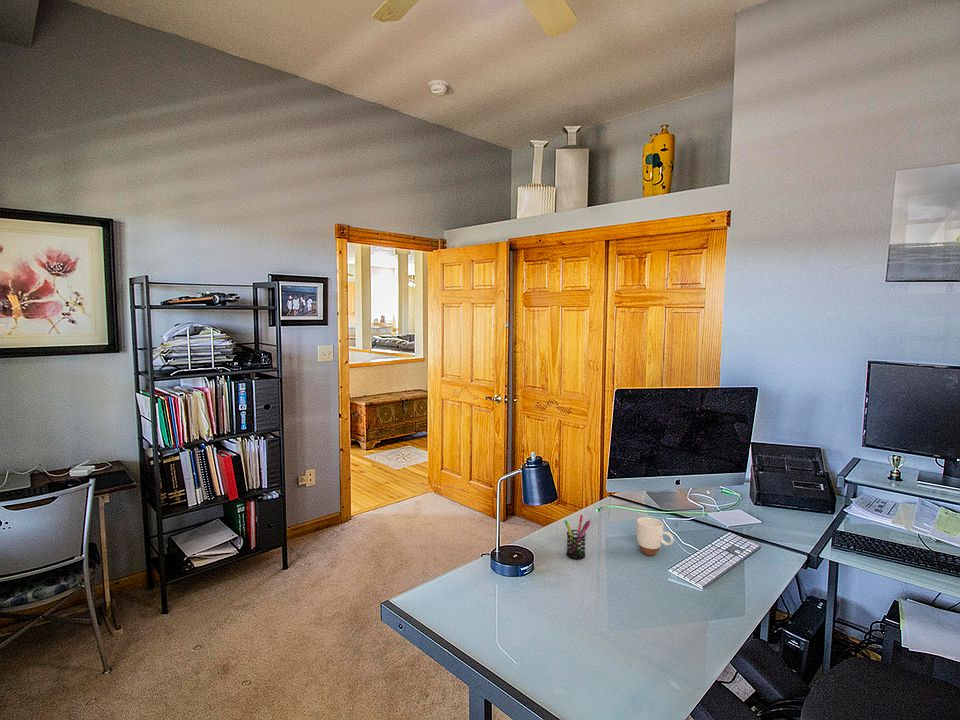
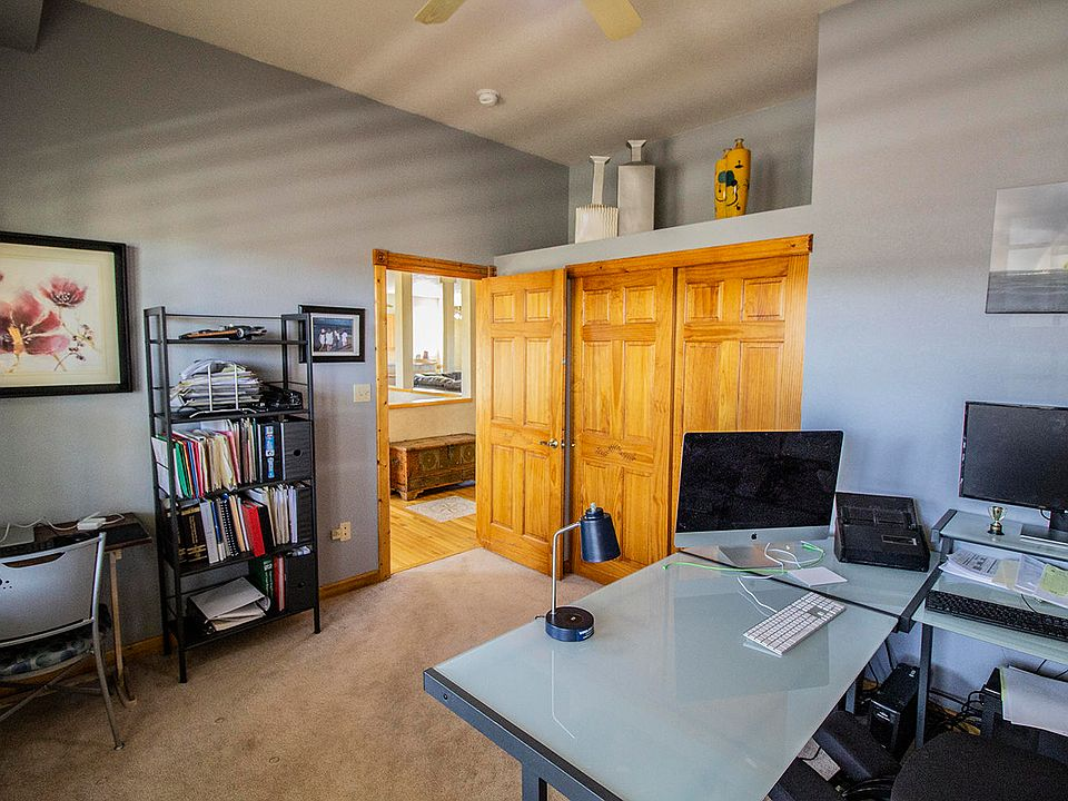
- mug (655, 539)
- pen holder (574, 534)
